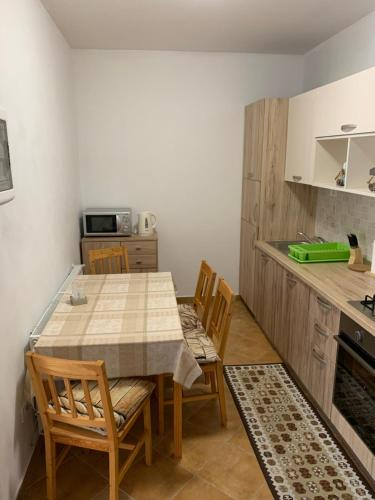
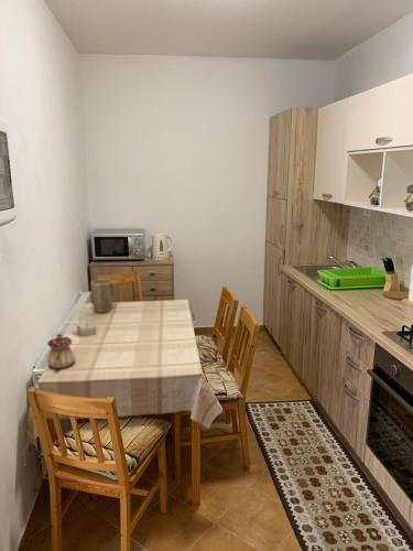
+ teapot (59, 349)
+ plant pot (101, 295)
